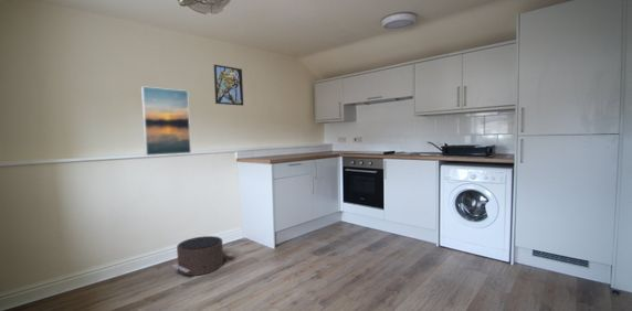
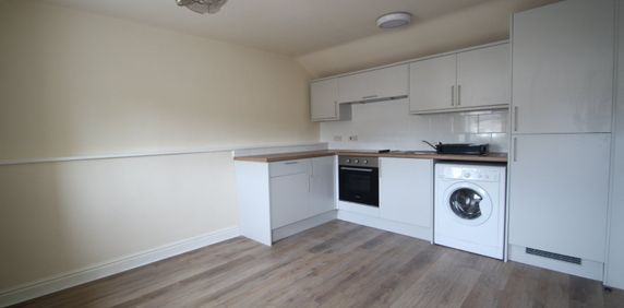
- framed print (229, 85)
- pouf (201, 255)
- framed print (167, 121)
